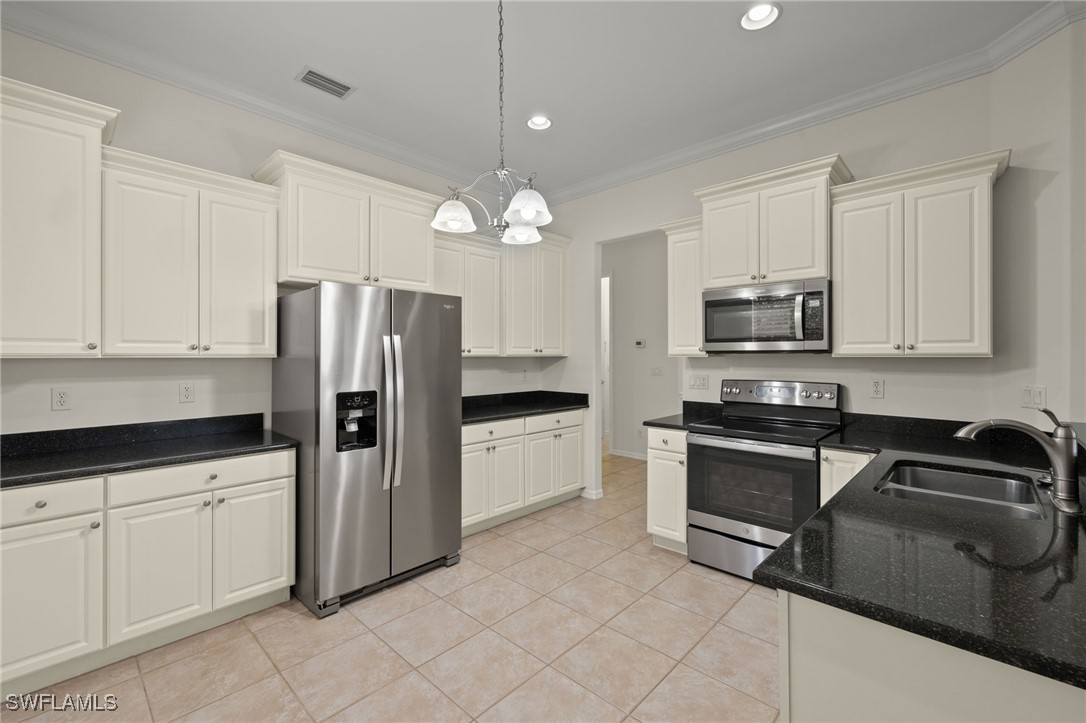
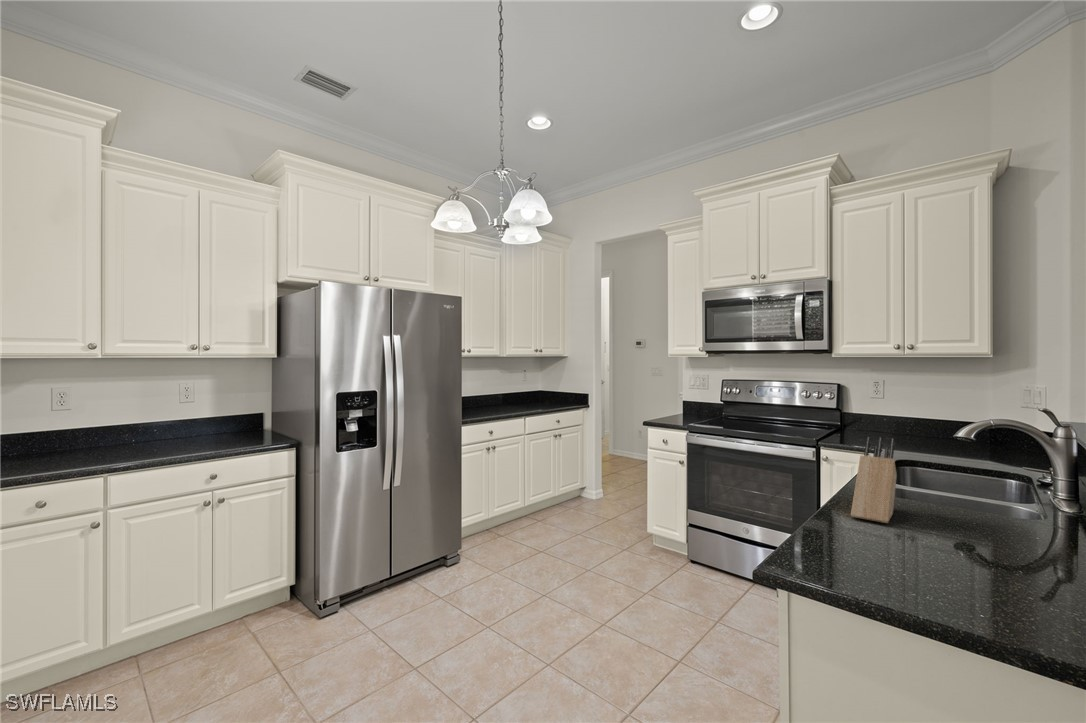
+ knife block (875, 475)
